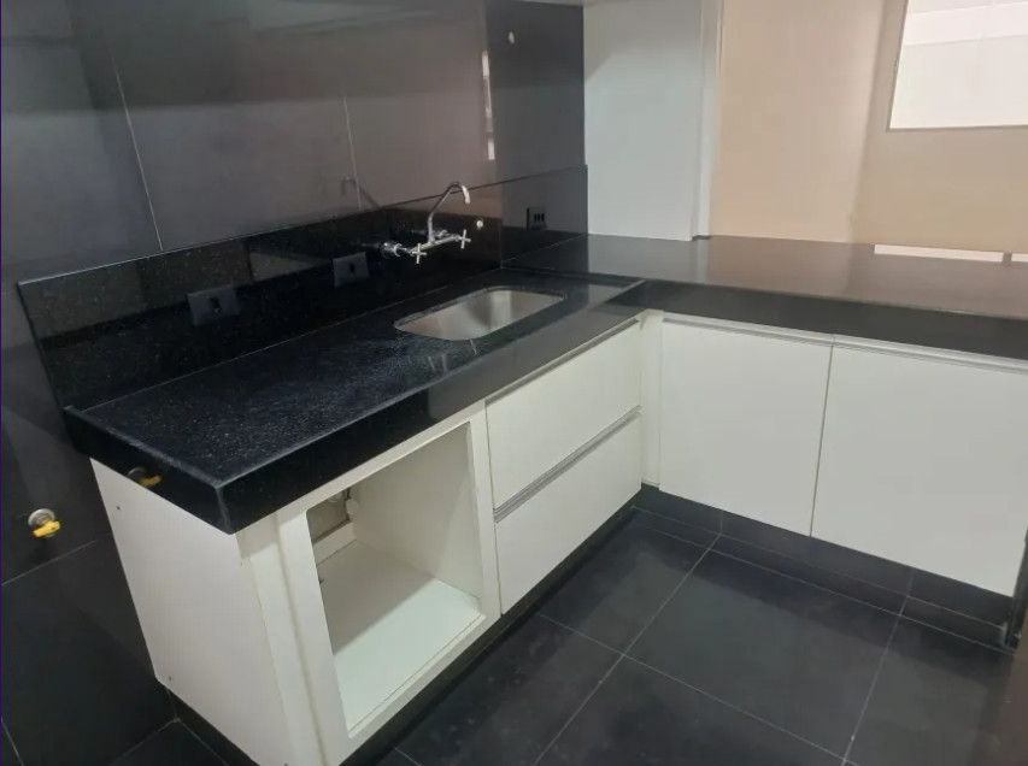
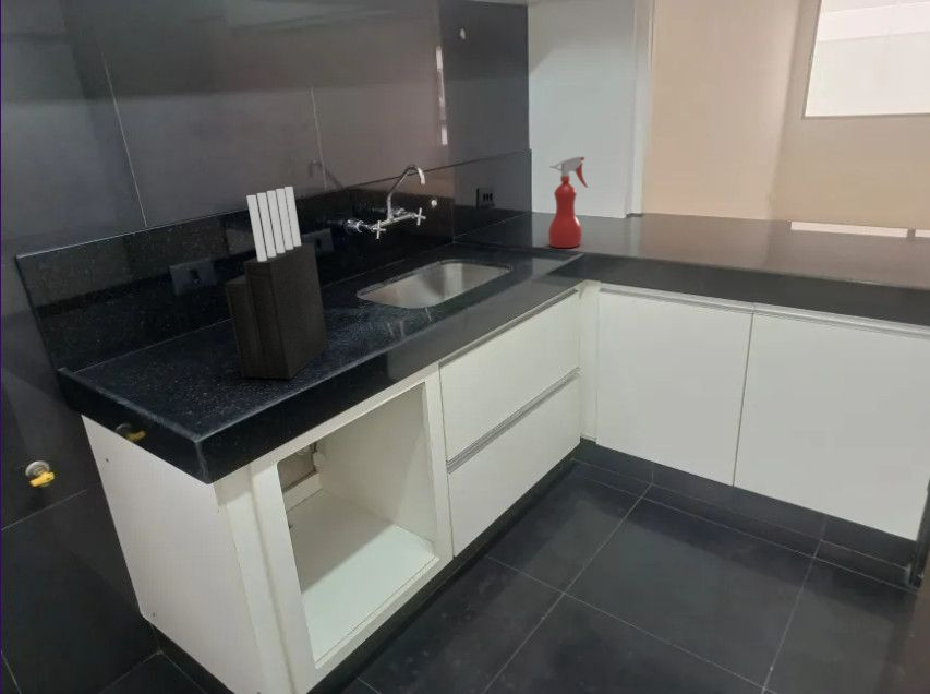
+ spray bottle (568, 202)
+ knife block (268, 280)
